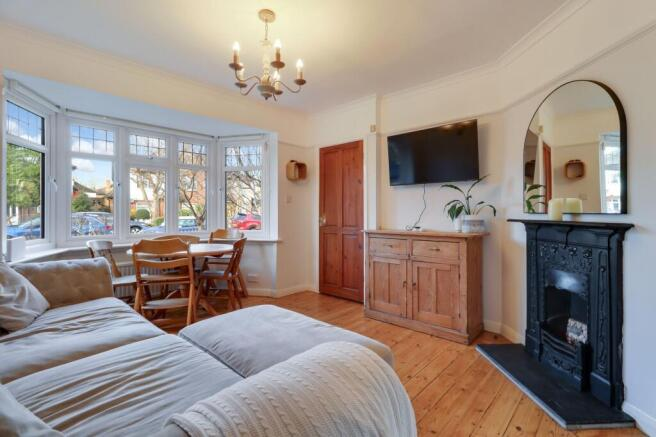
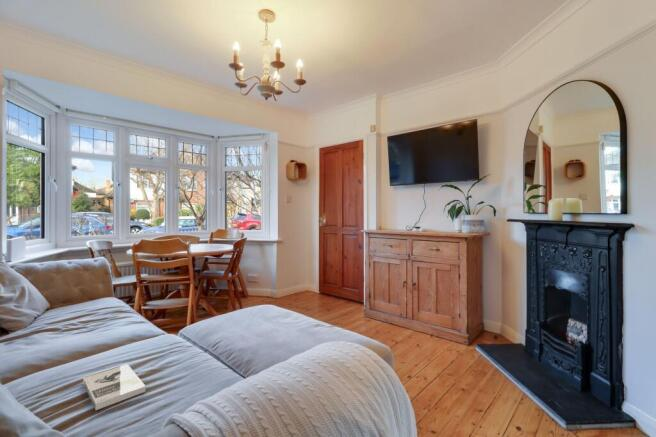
+ book (113, 384)
